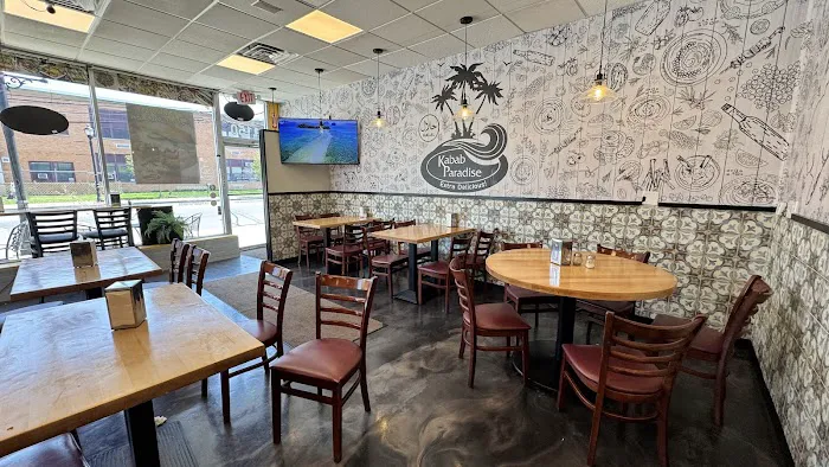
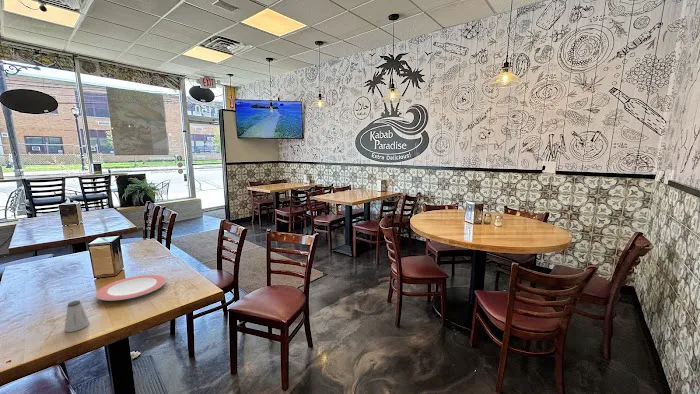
+ saltshaker (75, 314)
+ plate (133, 287)
